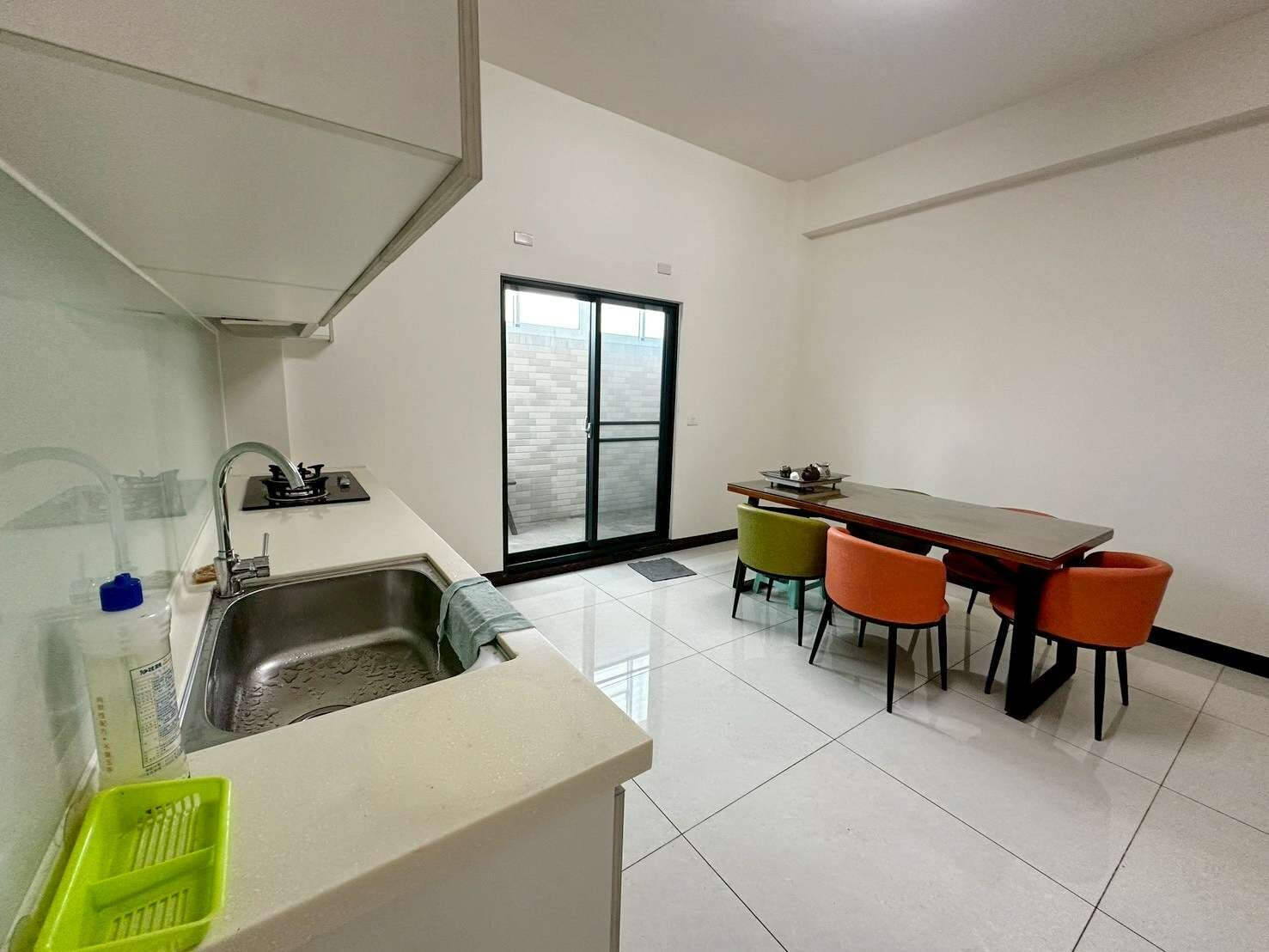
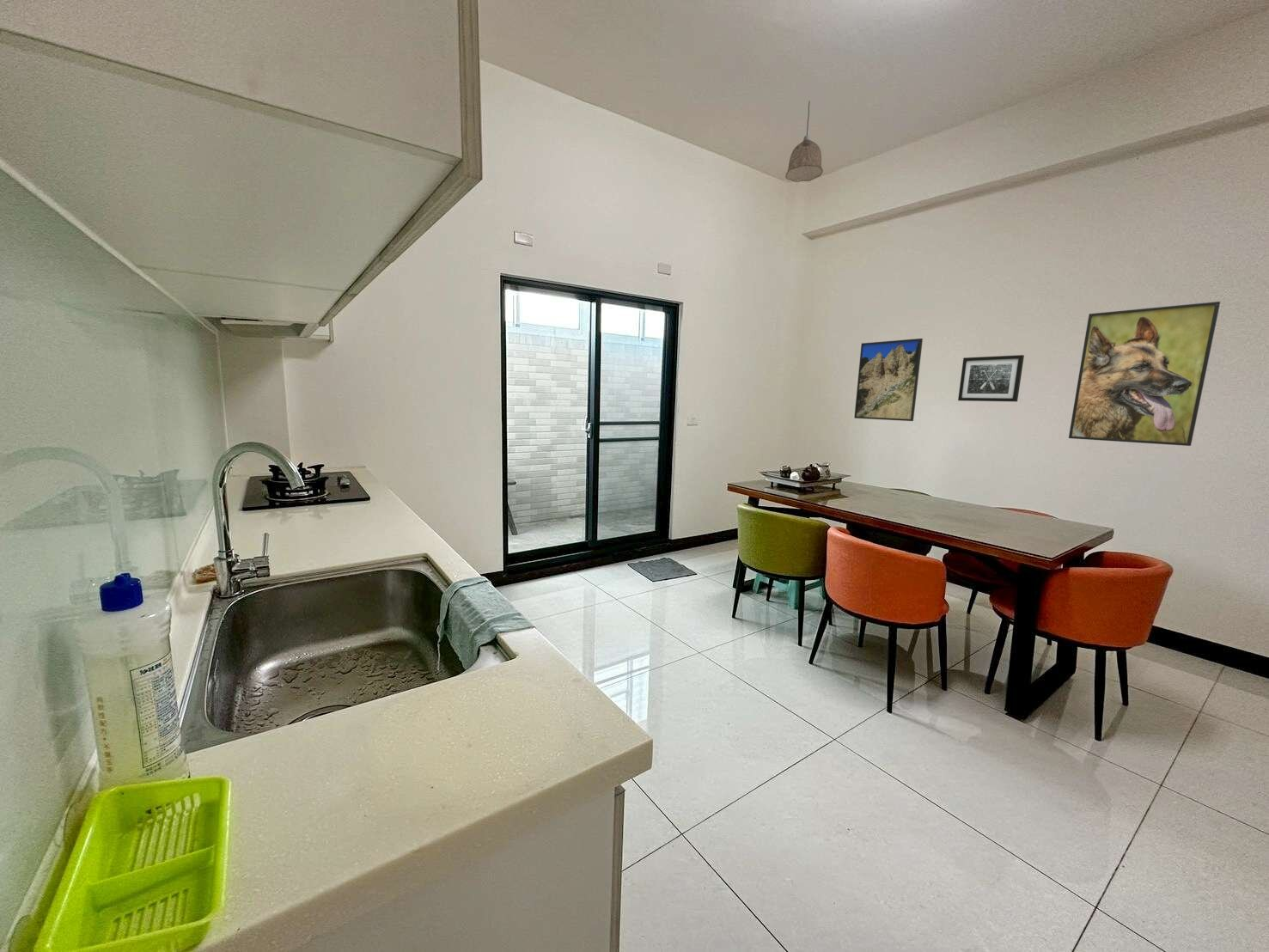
+ wall art (989, 379)
+ pendant lamp (806, 137)
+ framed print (886, 381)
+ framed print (1137, 376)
